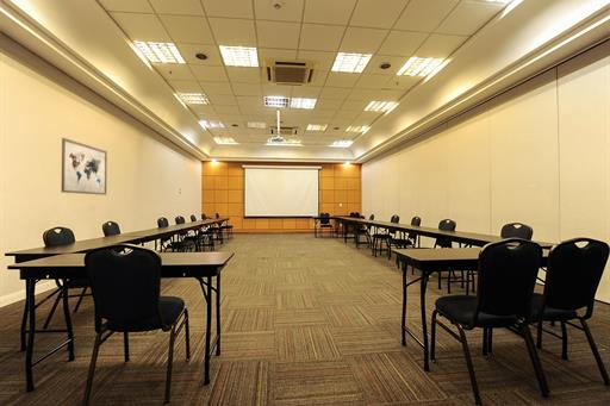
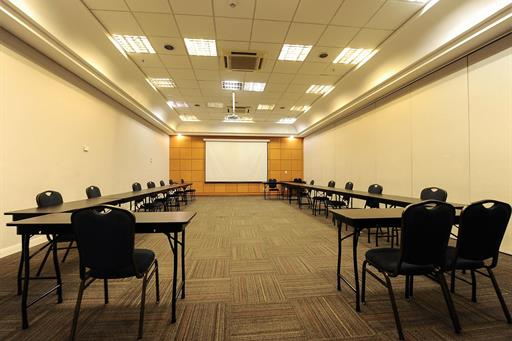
- wall art (86, 169)
